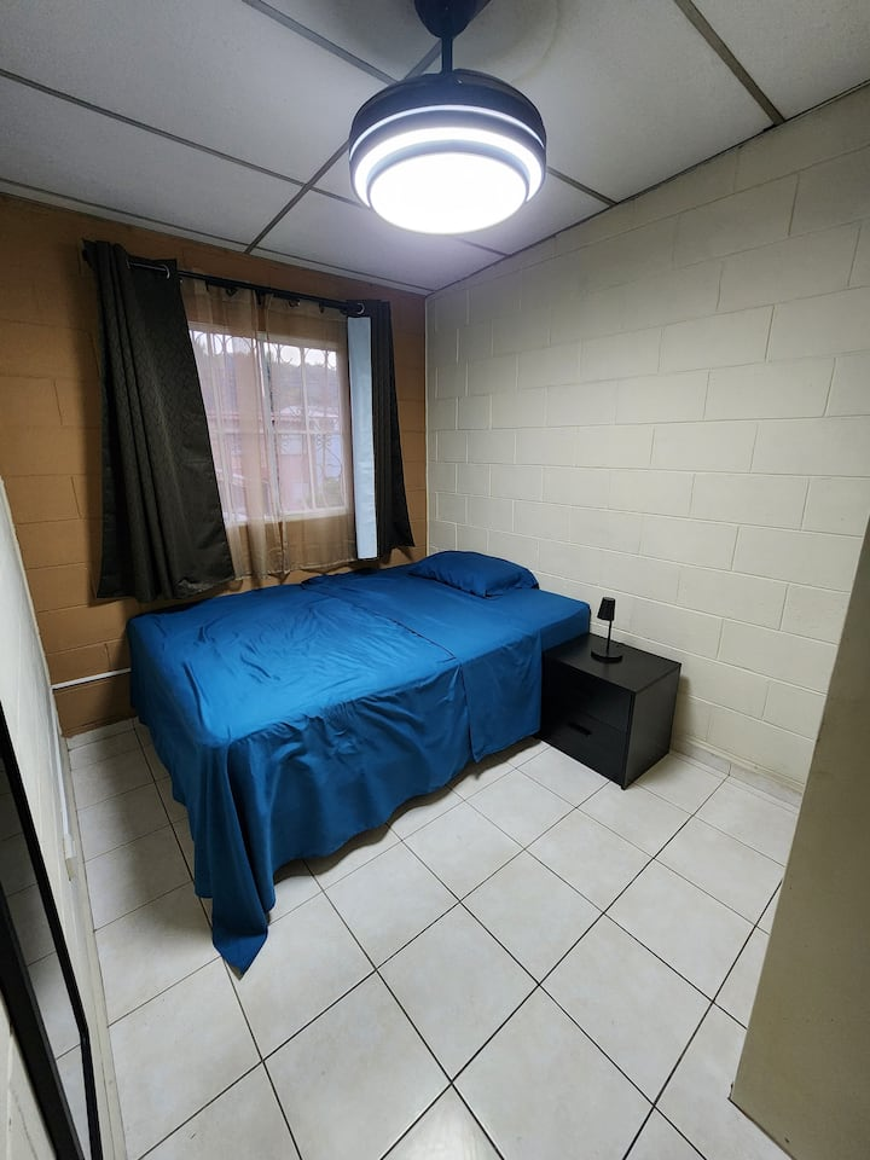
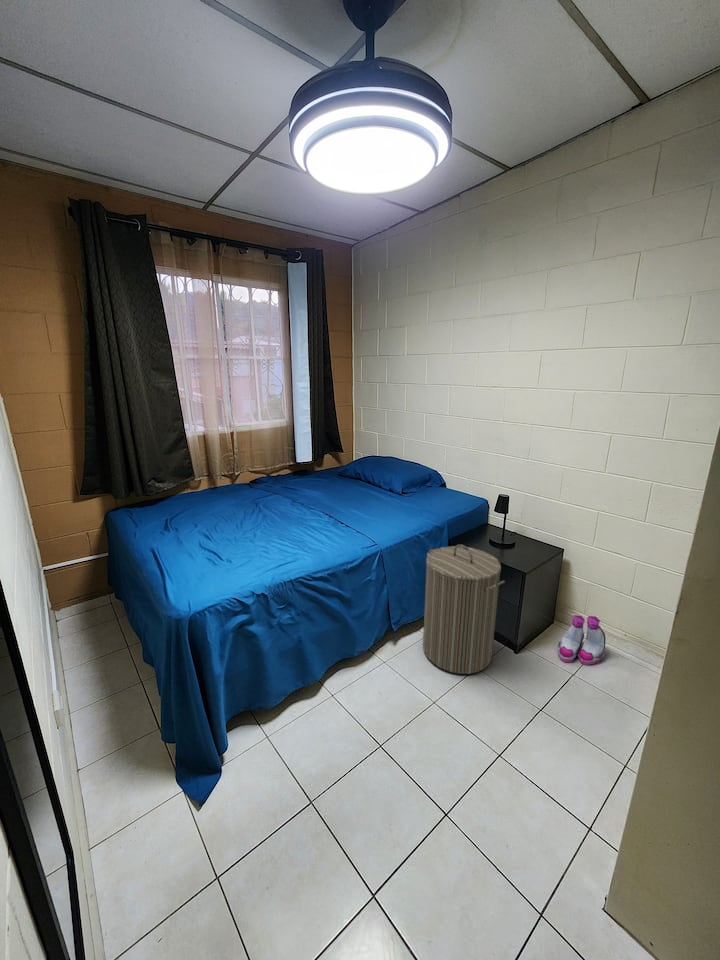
+ boots (582, 635)
+ laundry hamper (460, 600)
